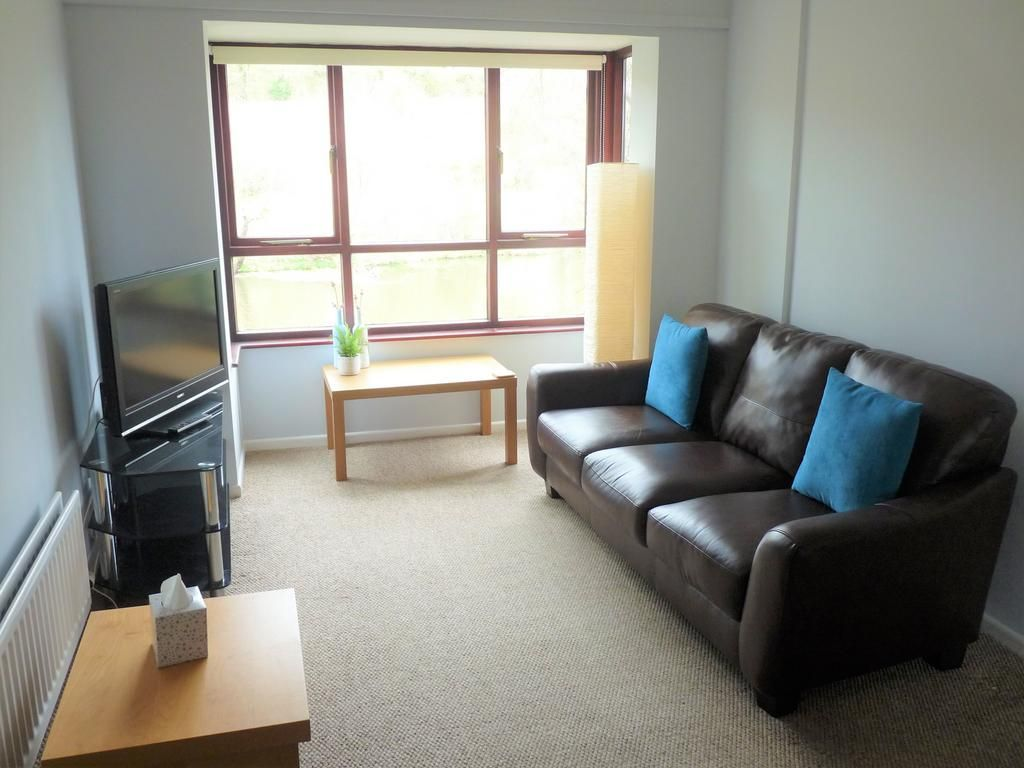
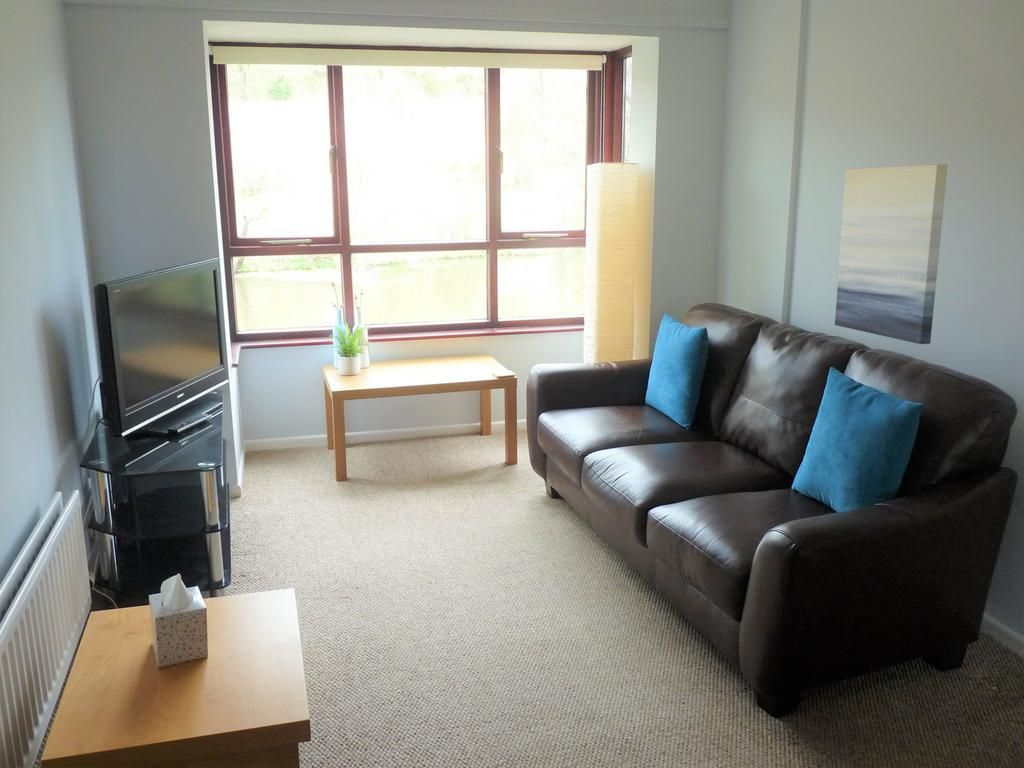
+ wall art (886, 252)
